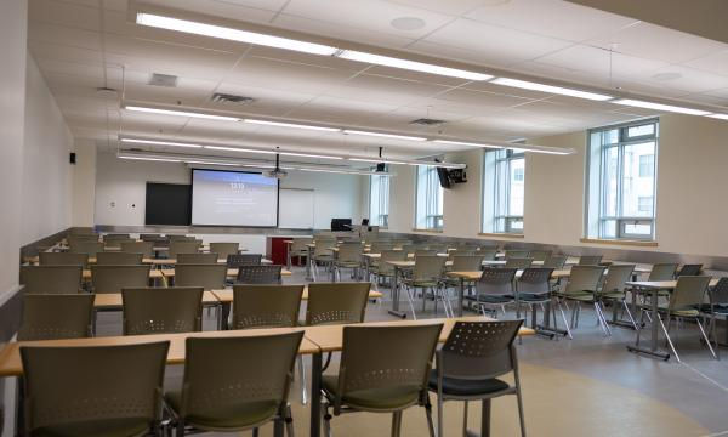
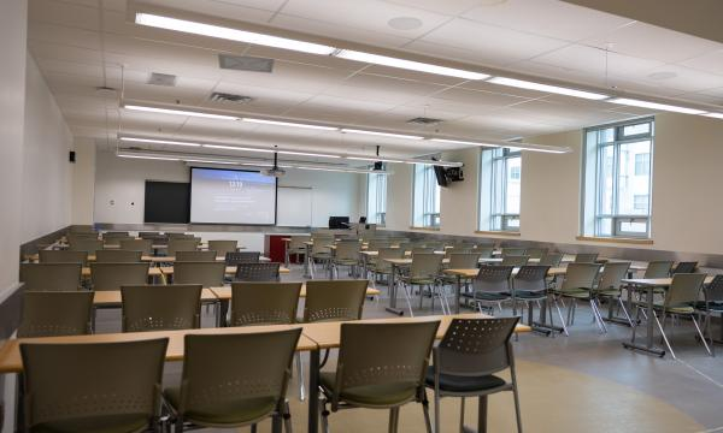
+ ceiling vent (246, 64)
